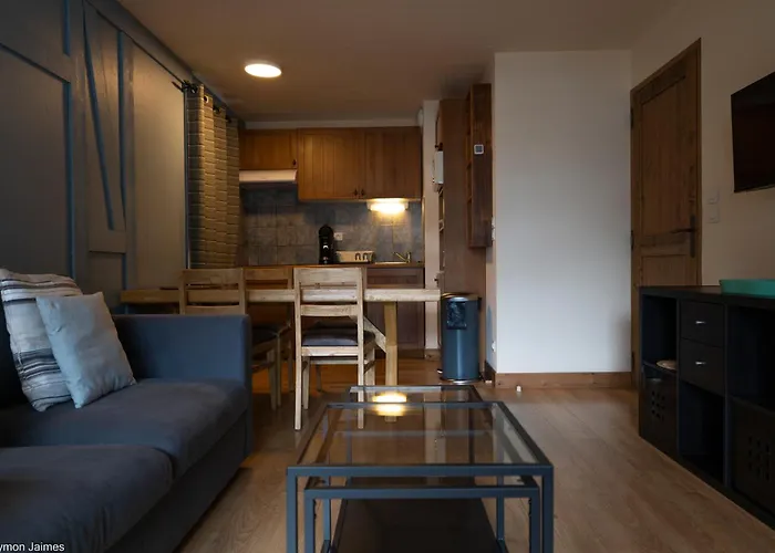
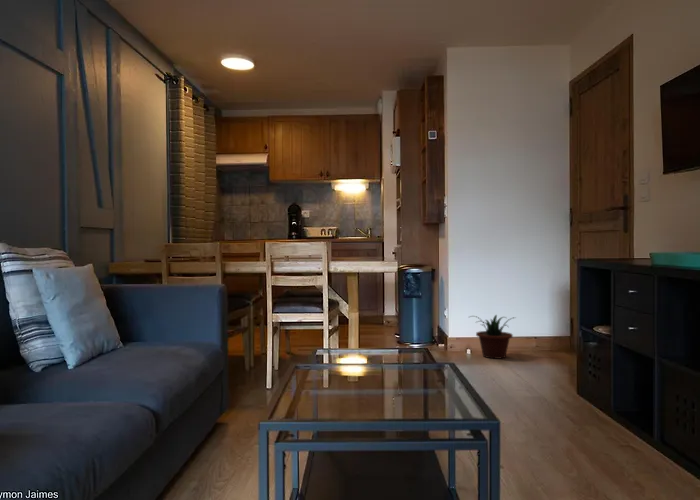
+ potted plant (491, 335)
